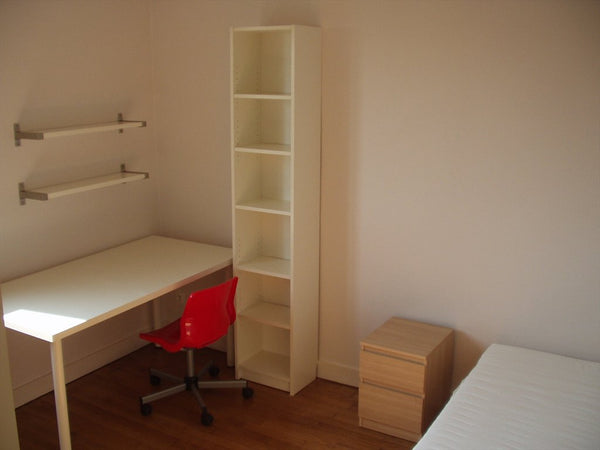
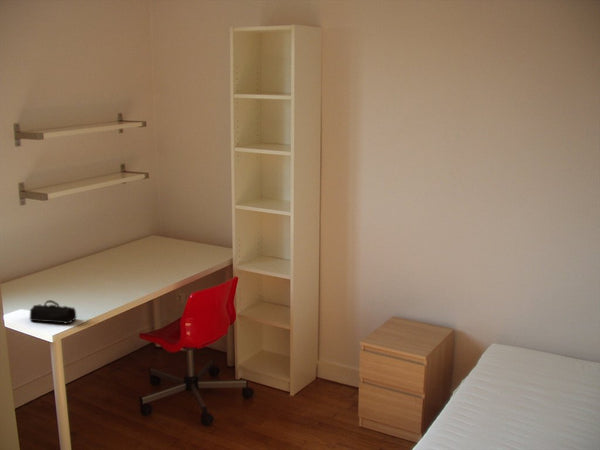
+ pencil case (52, 310)
